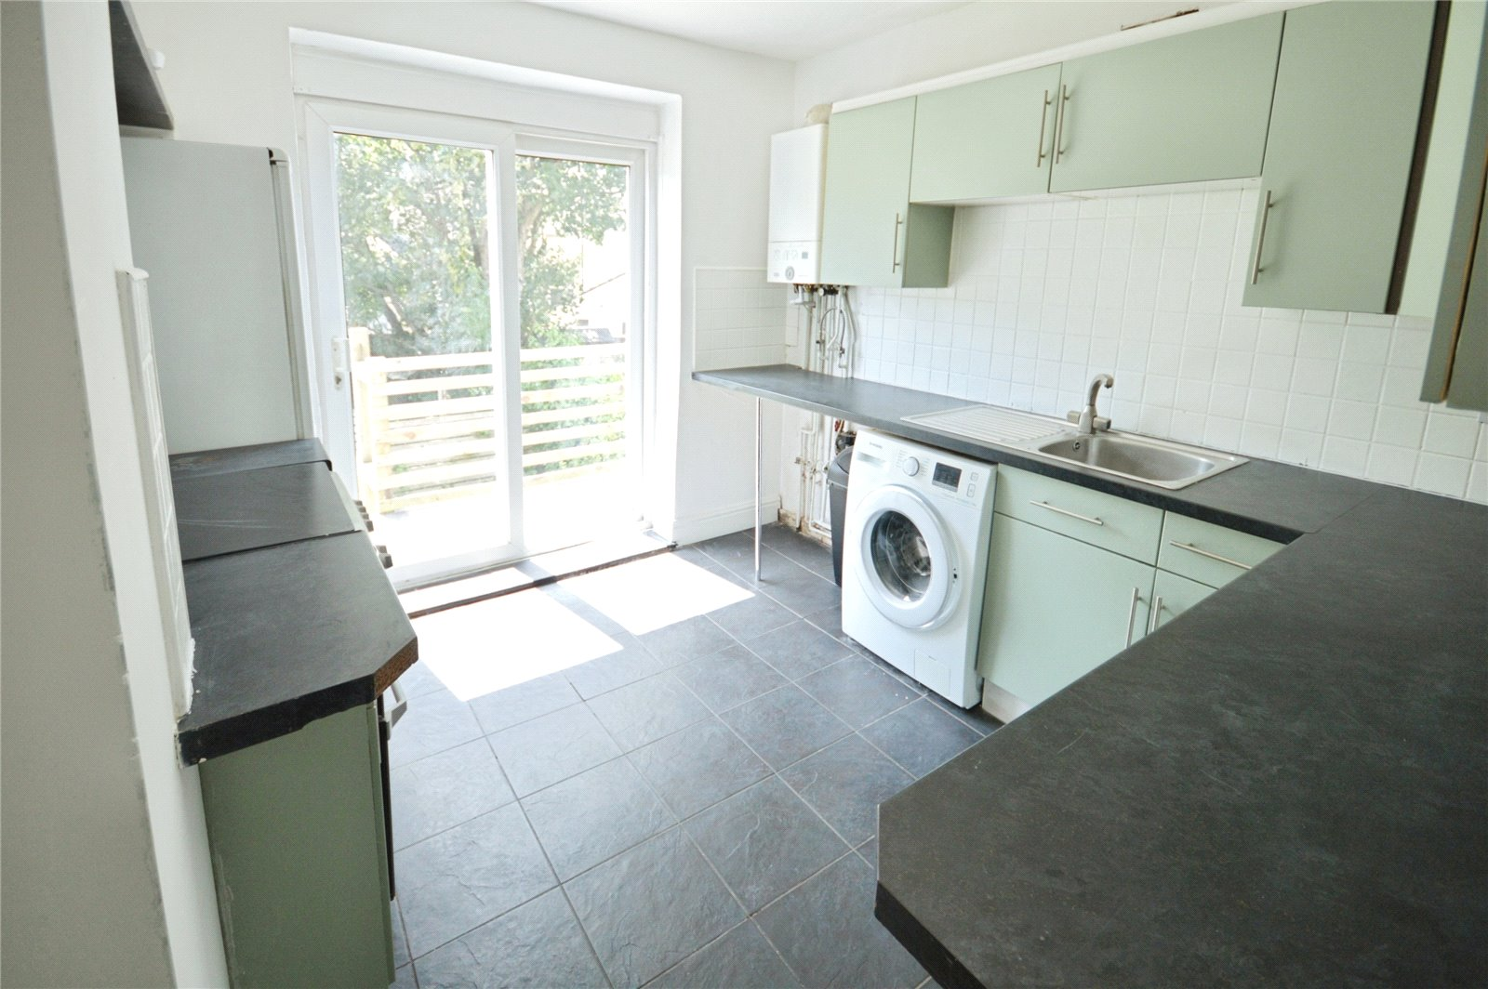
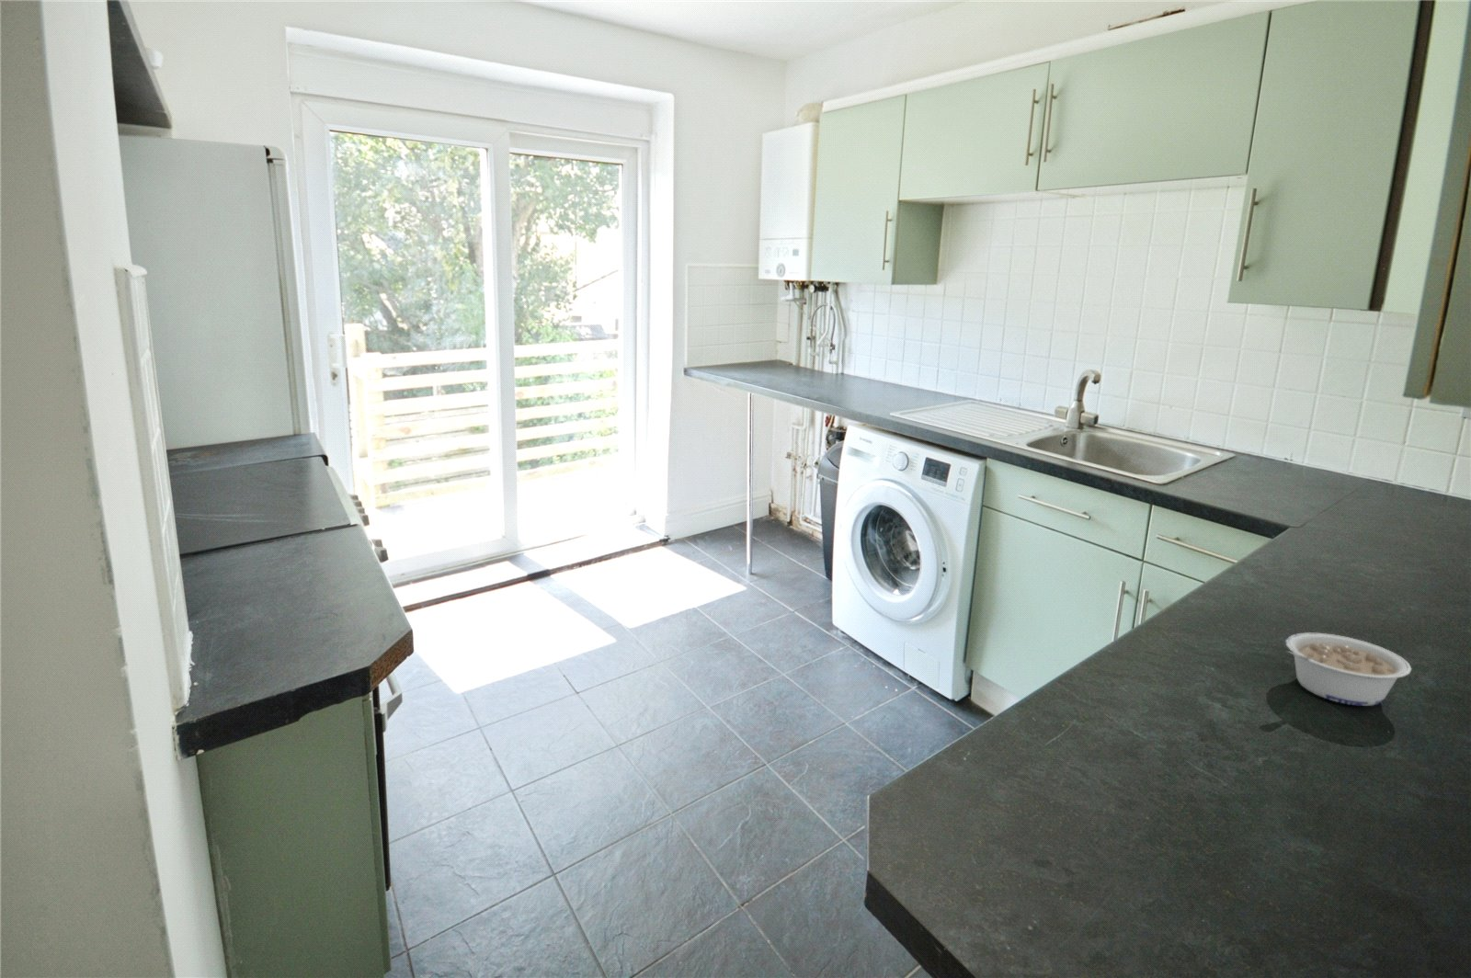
+ legume (1342, 669)
